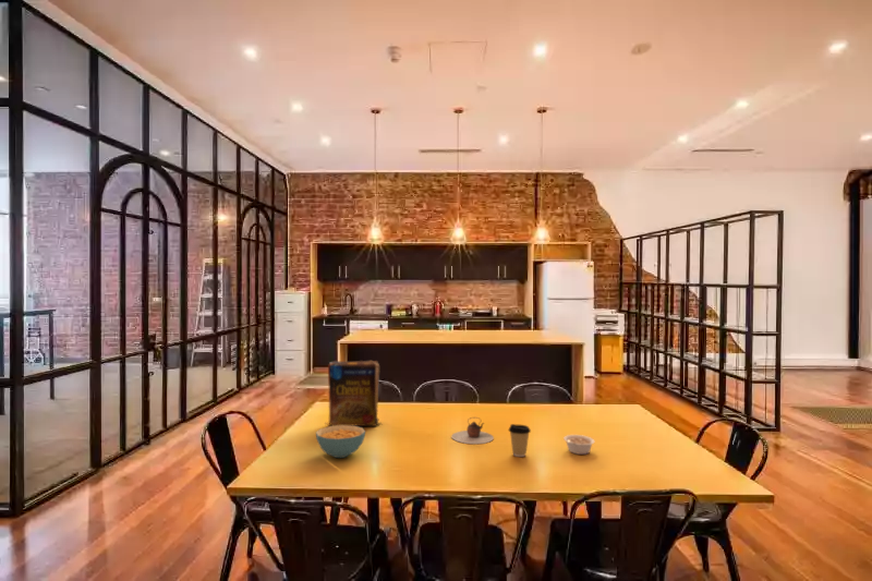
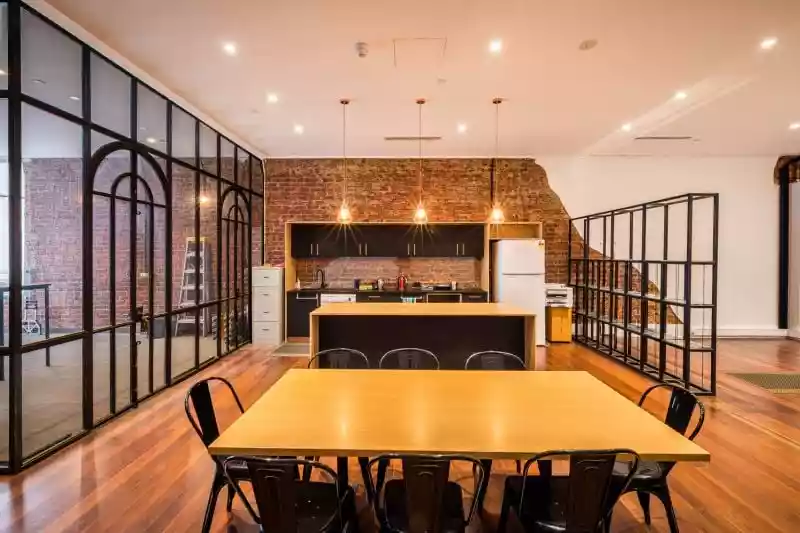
- coffee cup (519, 439)
- teapot (472, 427)
- cereal bowl (340, 444)
- cereal box (353, 394)
- legume (579, 444)
